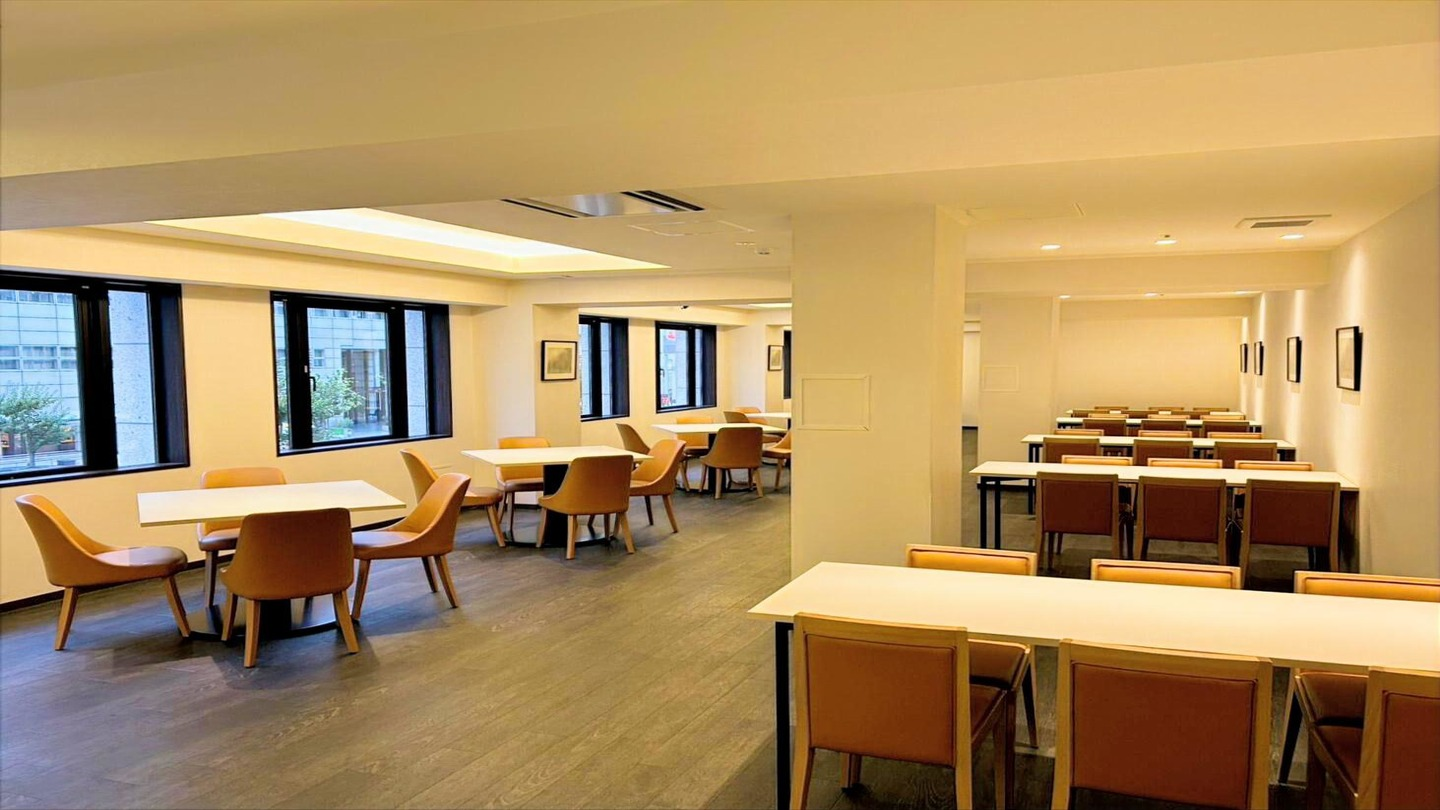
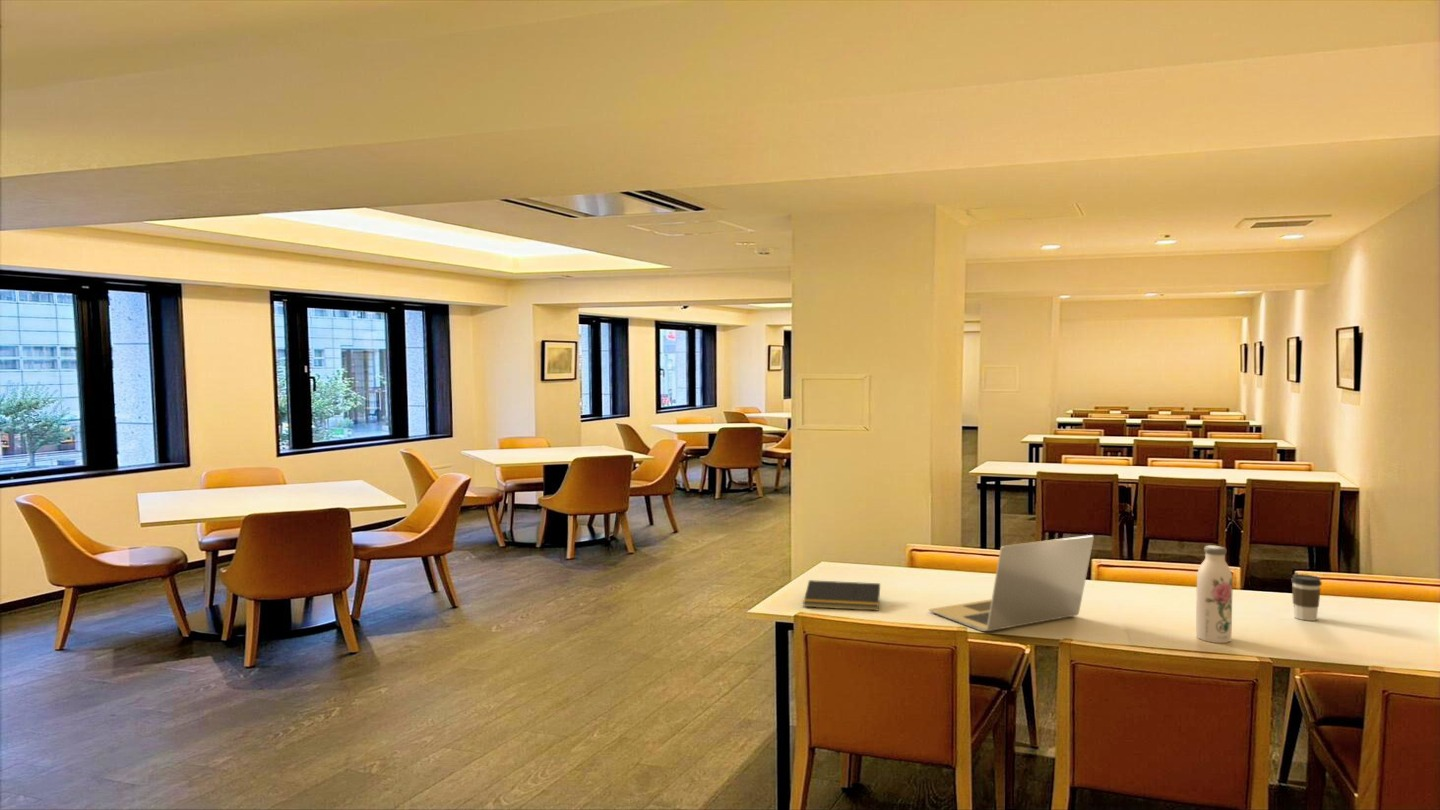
+ water bottle (1214, 592)
+ coffee cup (1305, 597)
+ notepad (842, 594)
+ laptop (1008, 574)
